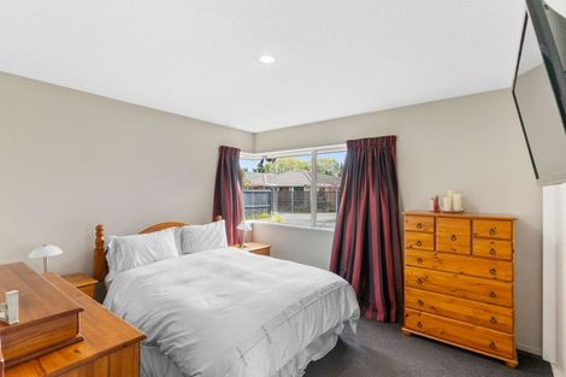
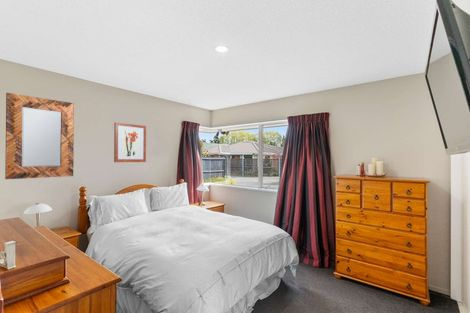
+ wall art (130, 143)
+ home mirror (42, 138)
